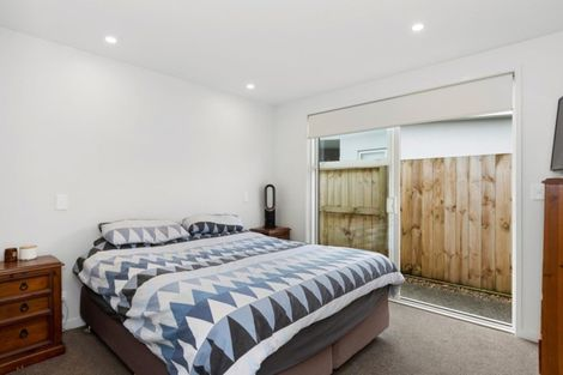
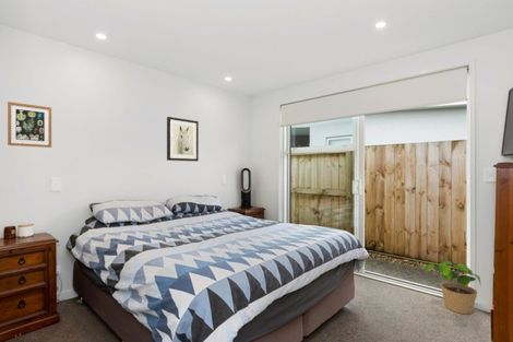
+ potted plant (450, 284)
+ wall art (182, 140)
+ wall art (31, 125)
